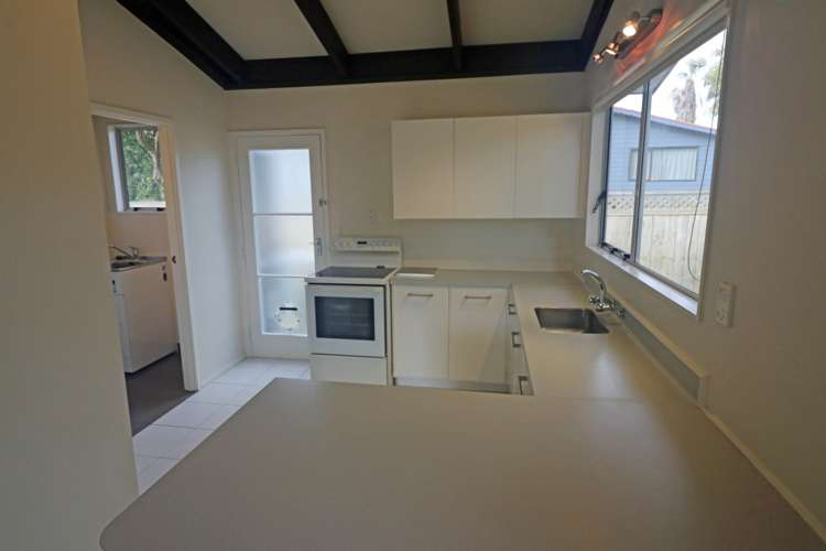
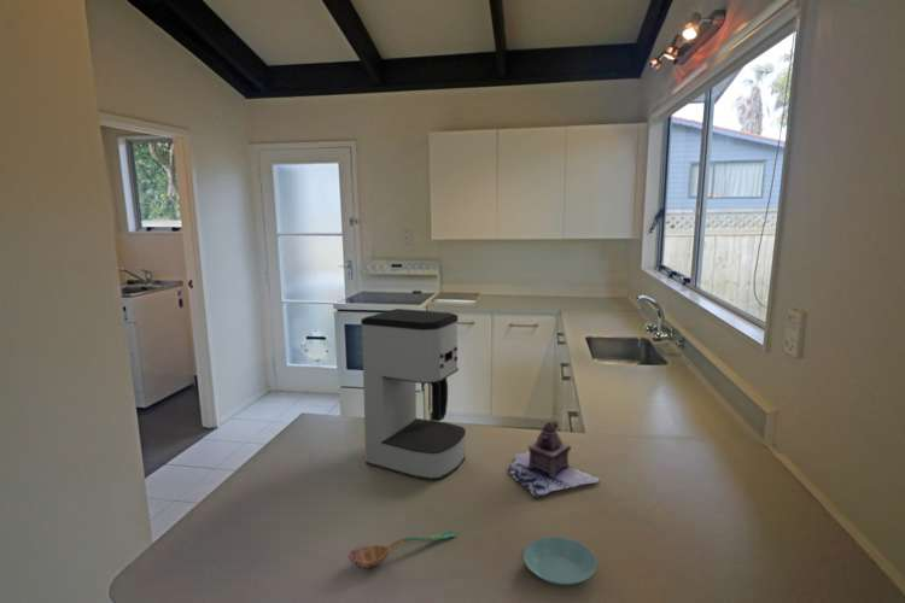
+ teapot (545, 447)
+ coffee maker (421, 382)
+ saucer (559, 563)
+ soupspoon (404, 541)
